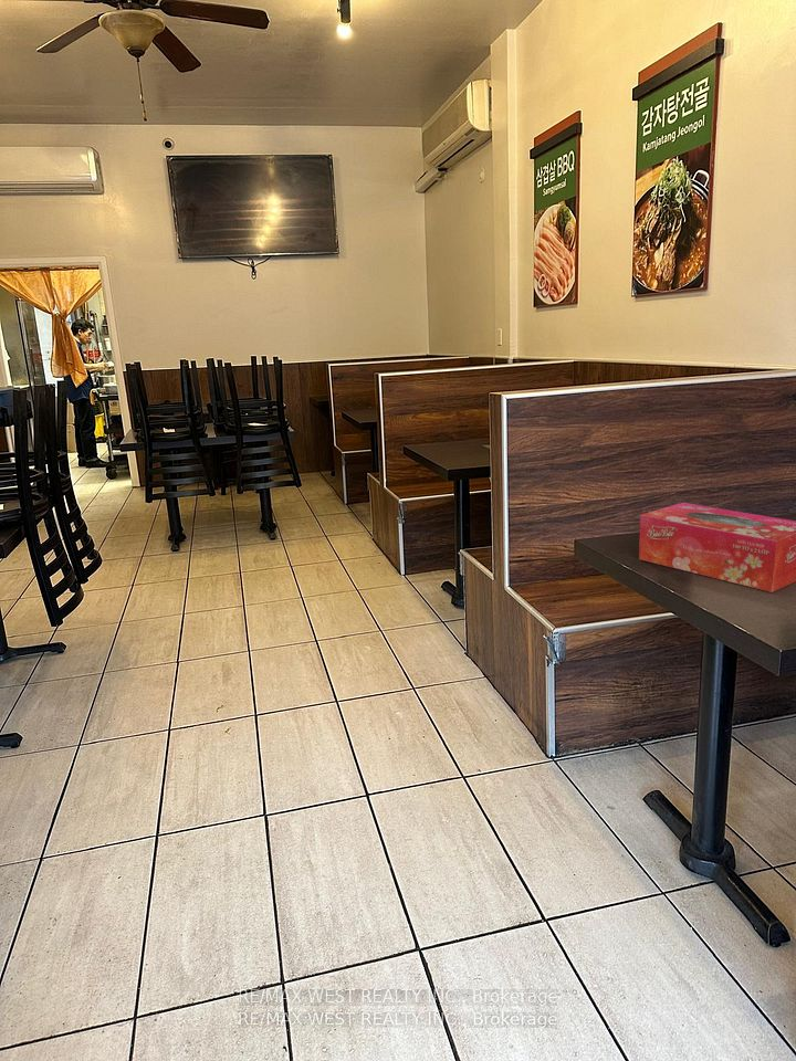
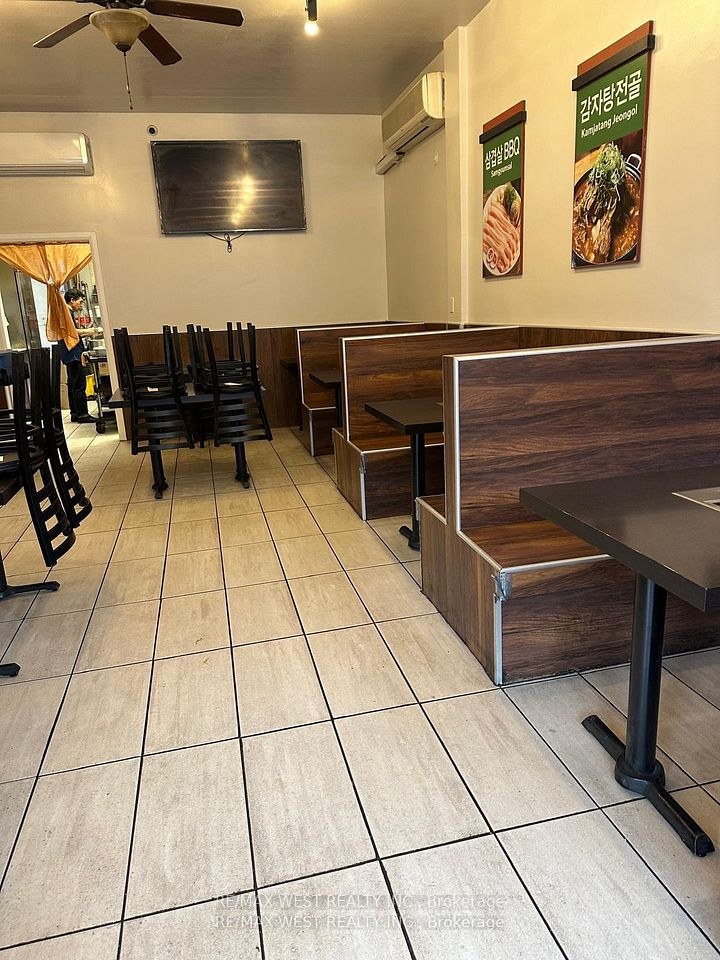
- tissue box (722, 543)
